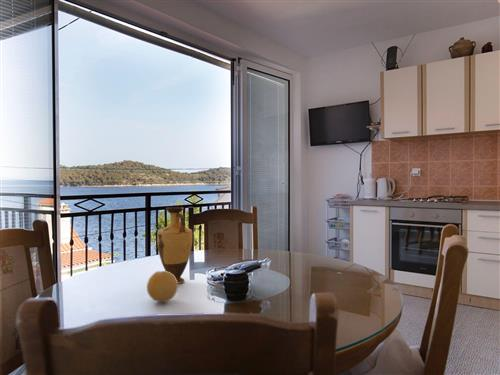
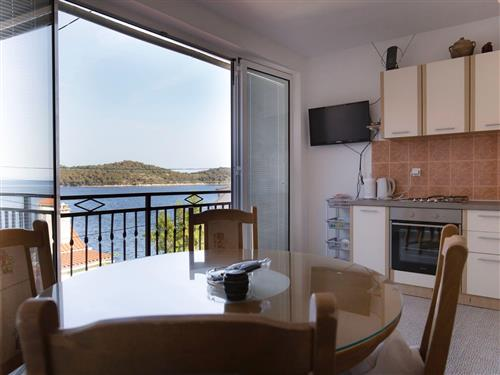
- vase (175, 244)
- fruit (162, 286)
